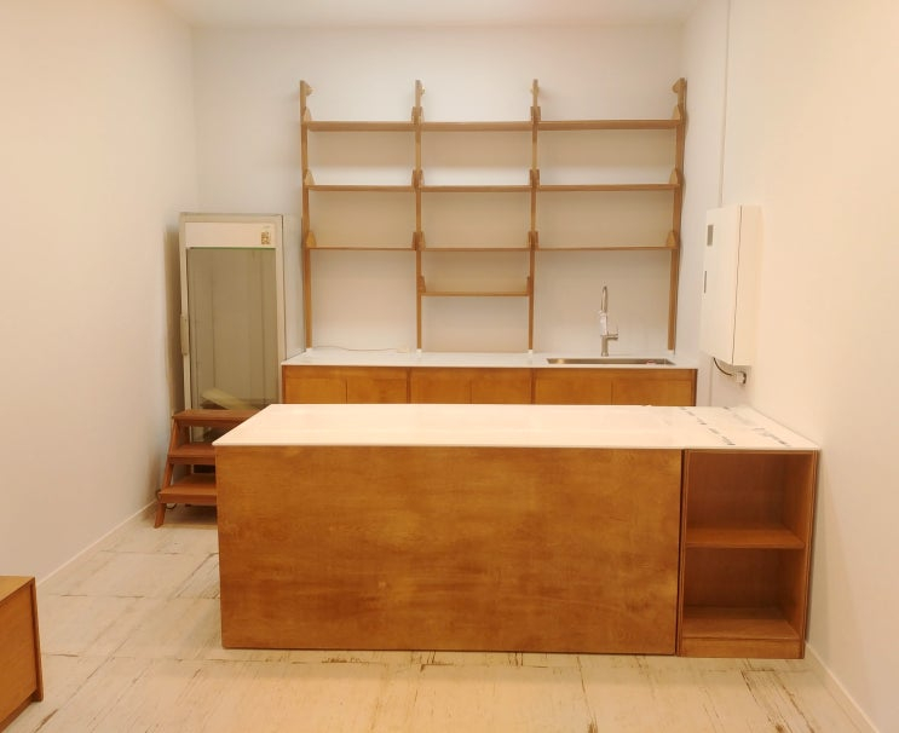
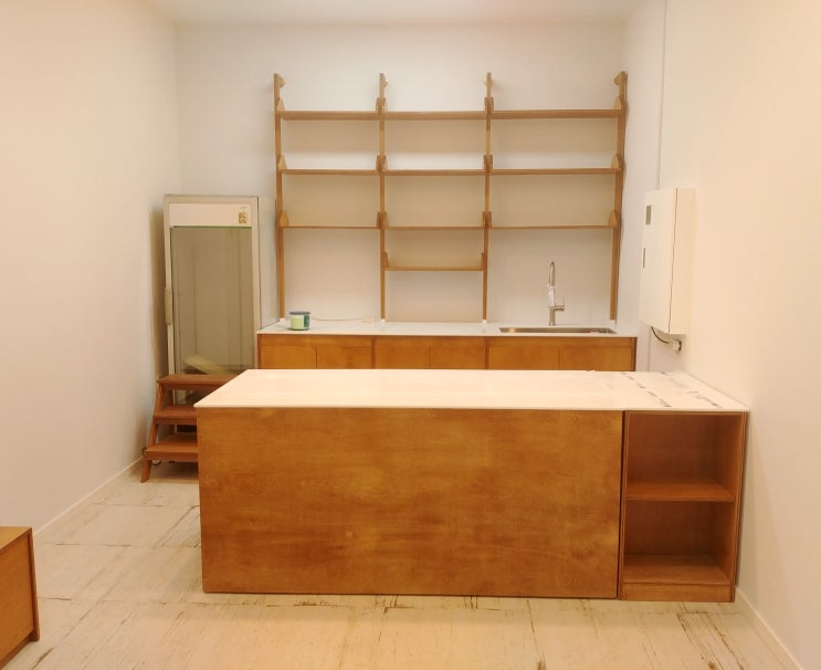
+ candle (299, 320)
